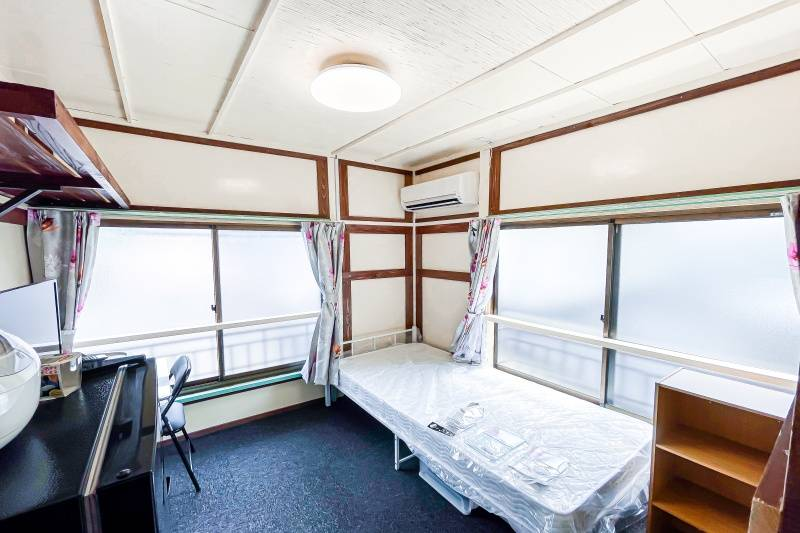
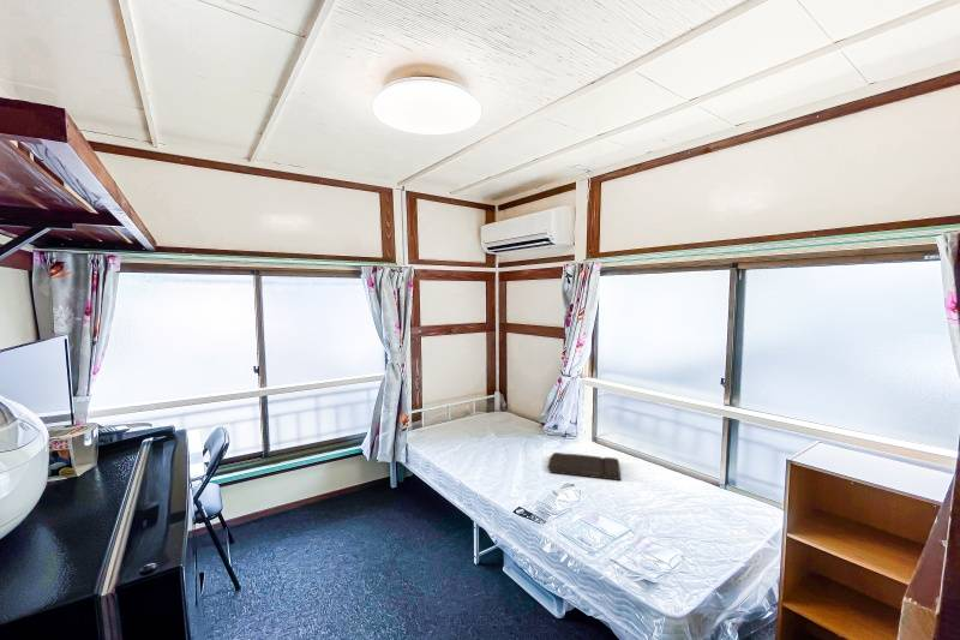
+ cushion (584, 463)
